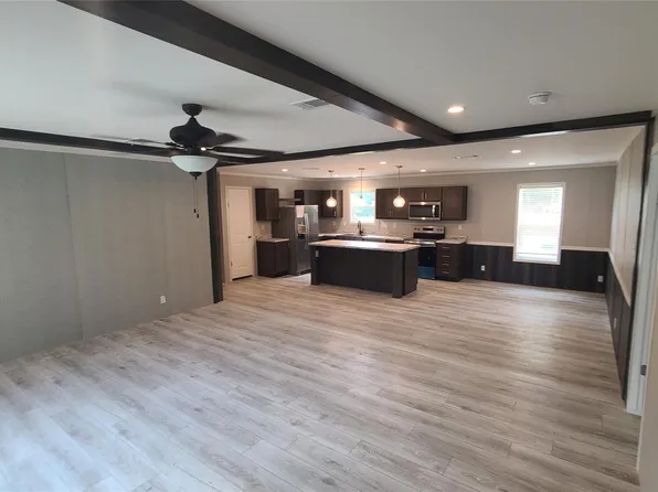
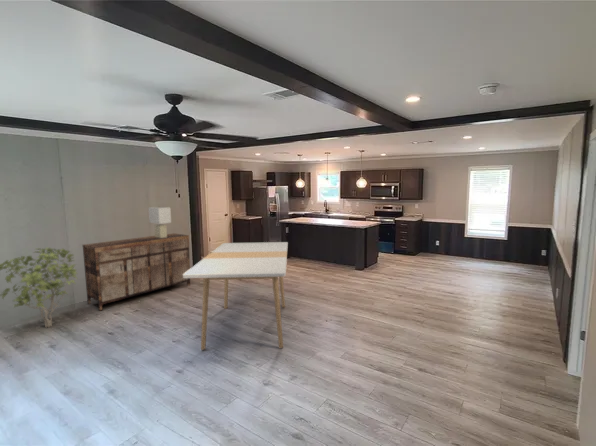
+ lamp (160, 221)
+ shrub (44, 288)
+ sideboard (142, 267)
+ dining table (248, 278)
